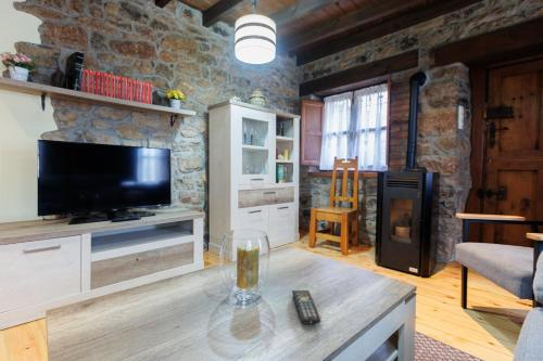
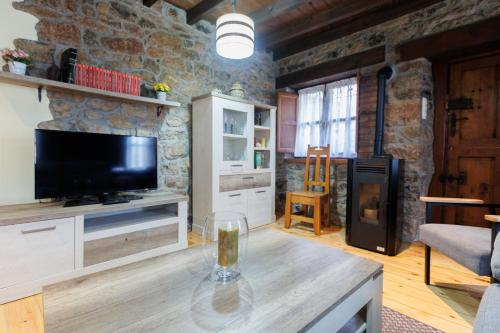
- remote control (304, 304)
